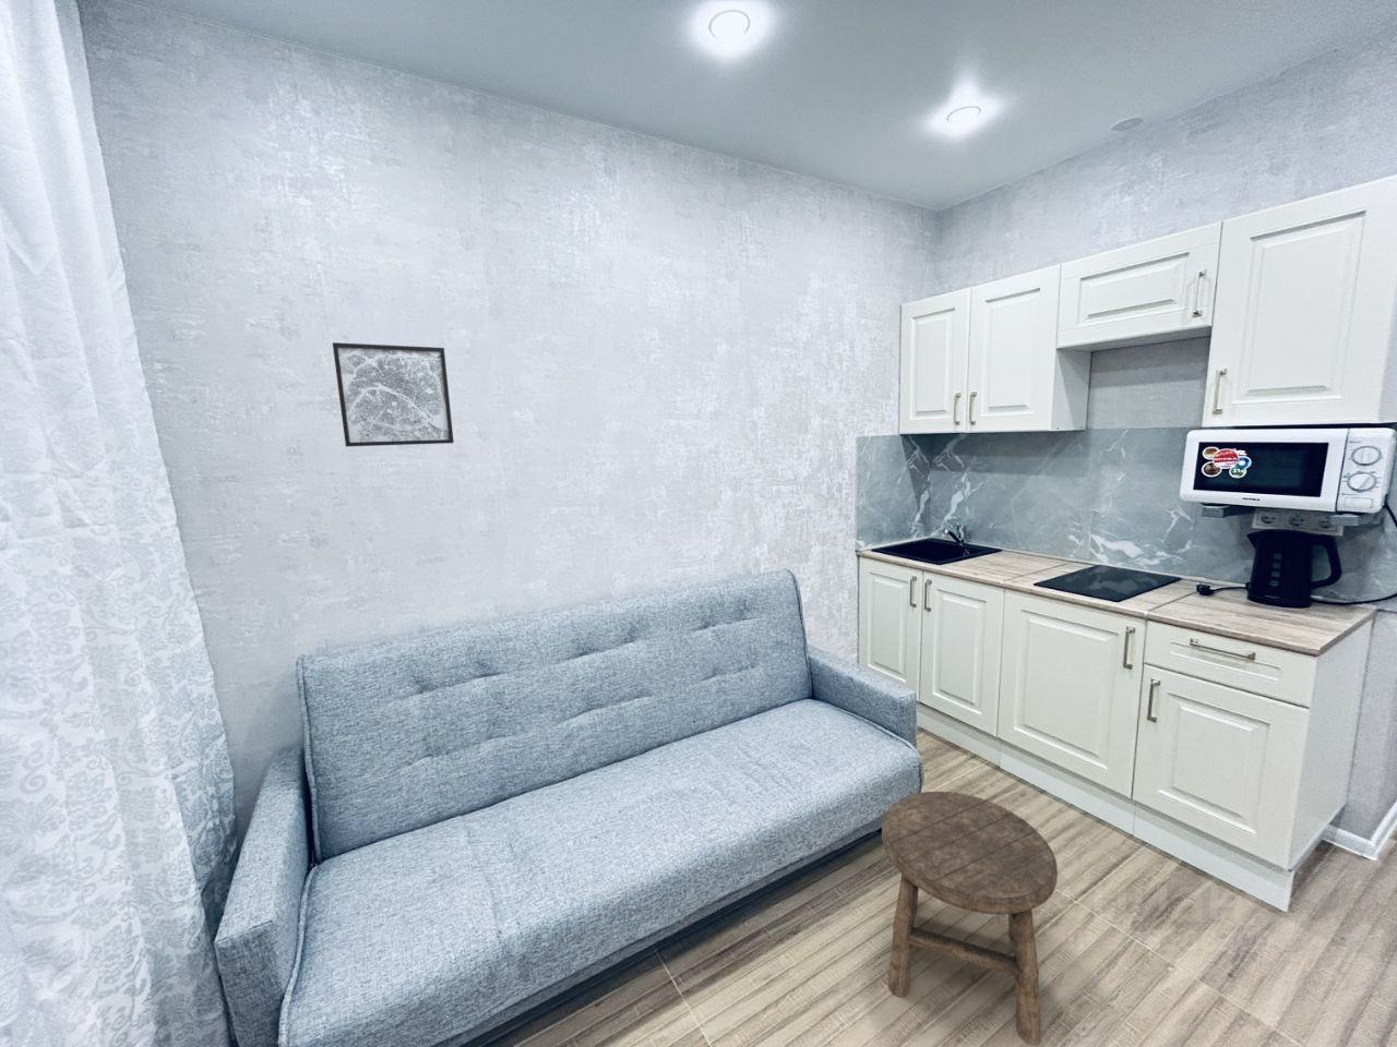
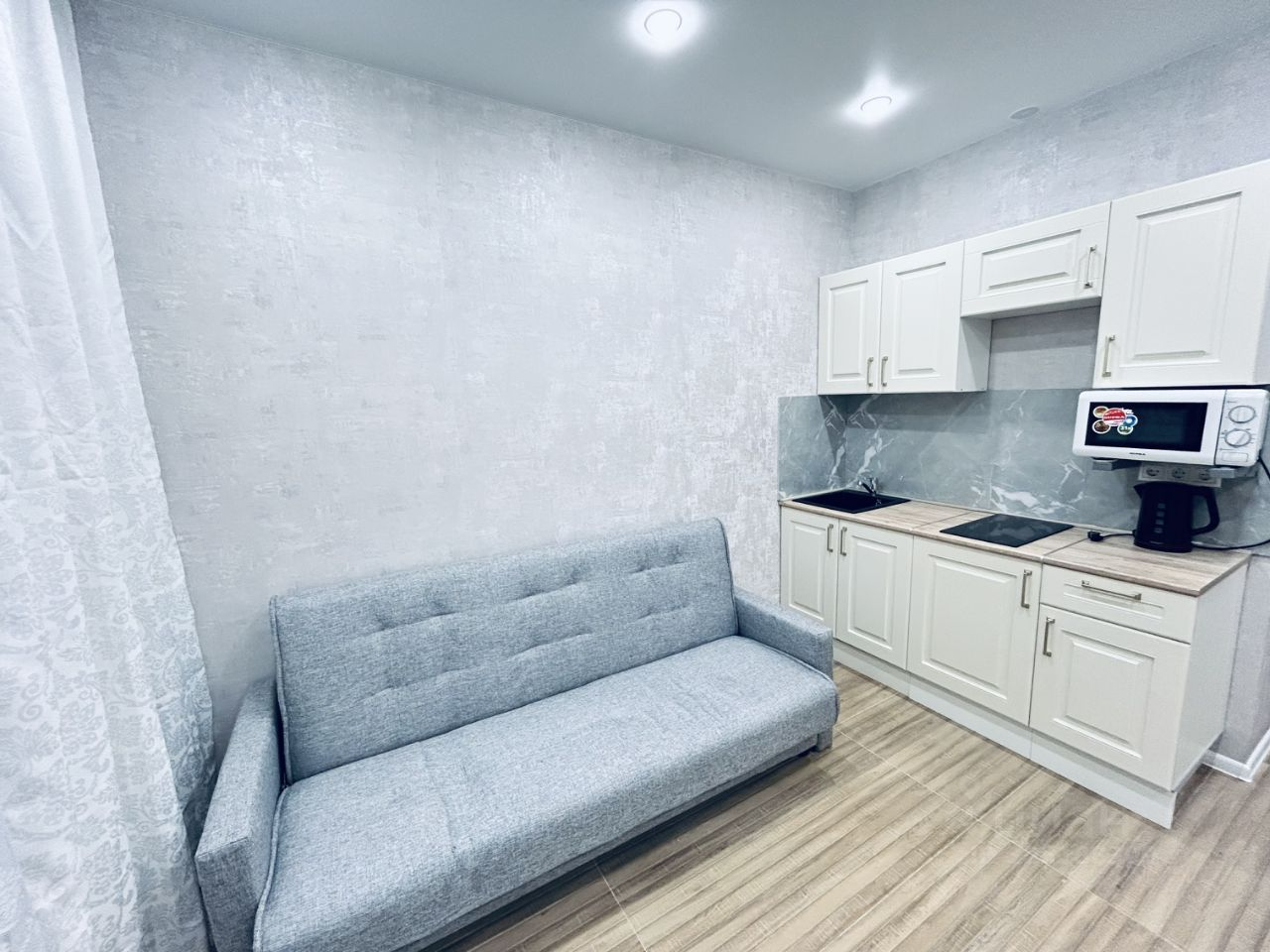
- stool (963, 899)
- wall art (395, 396)
